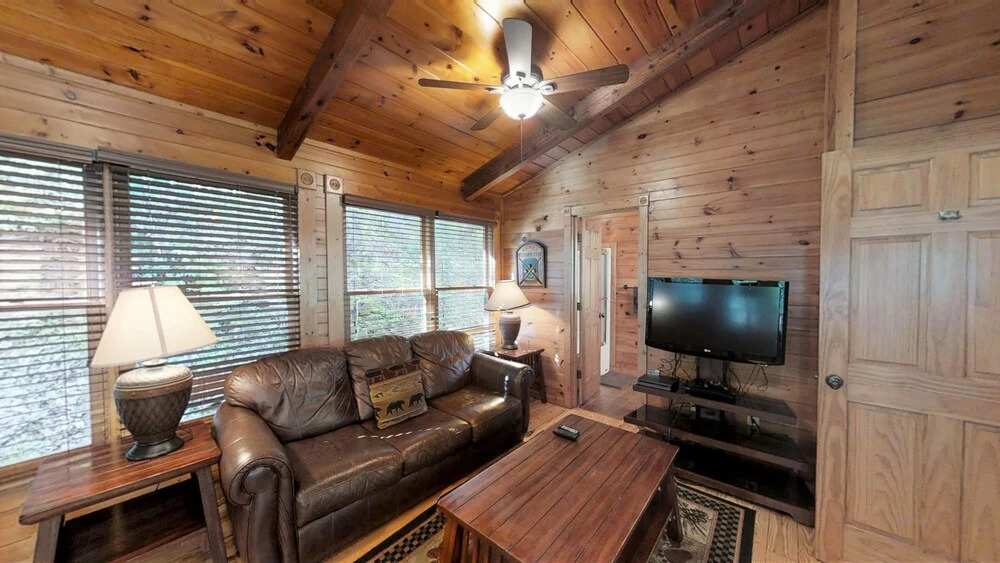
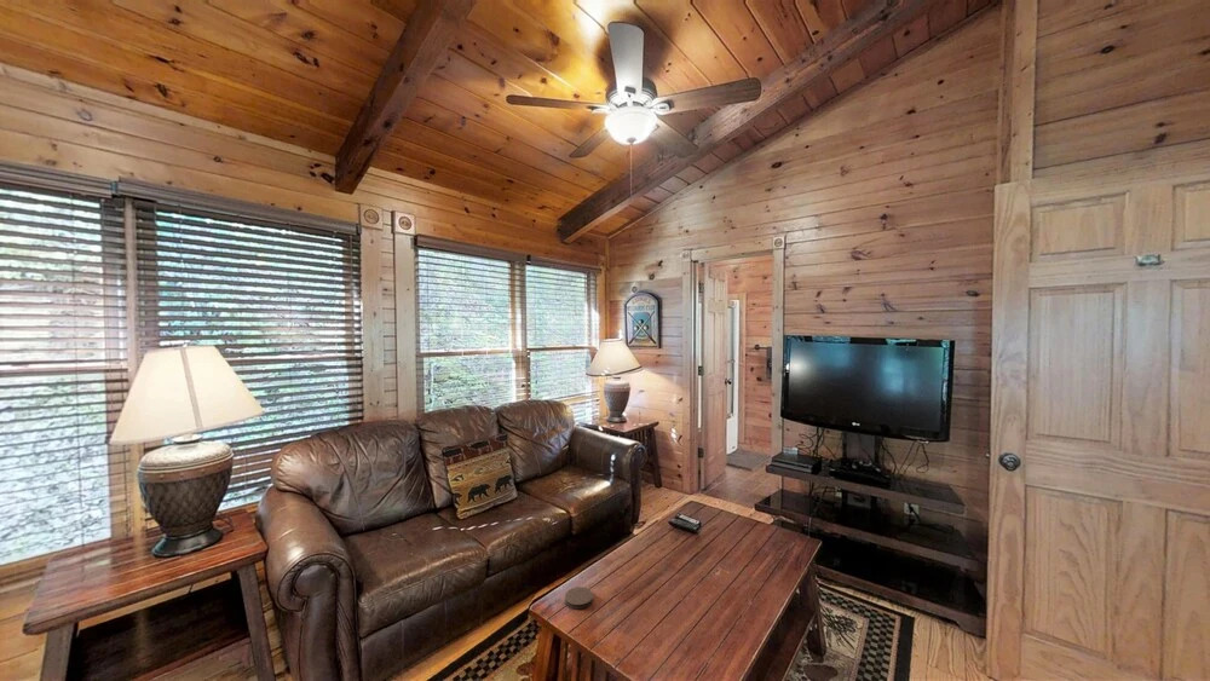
+ coaster (578, 596)
